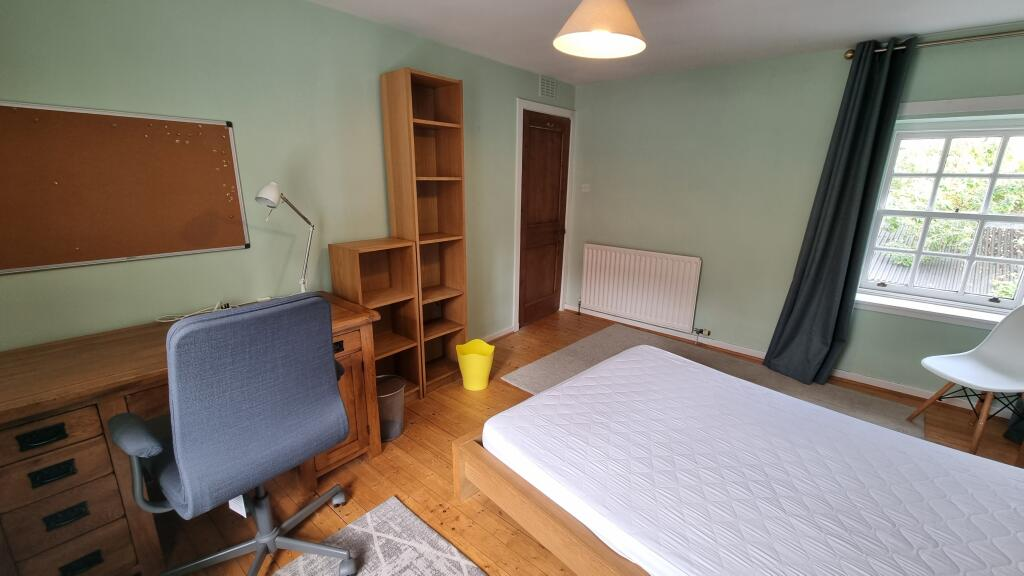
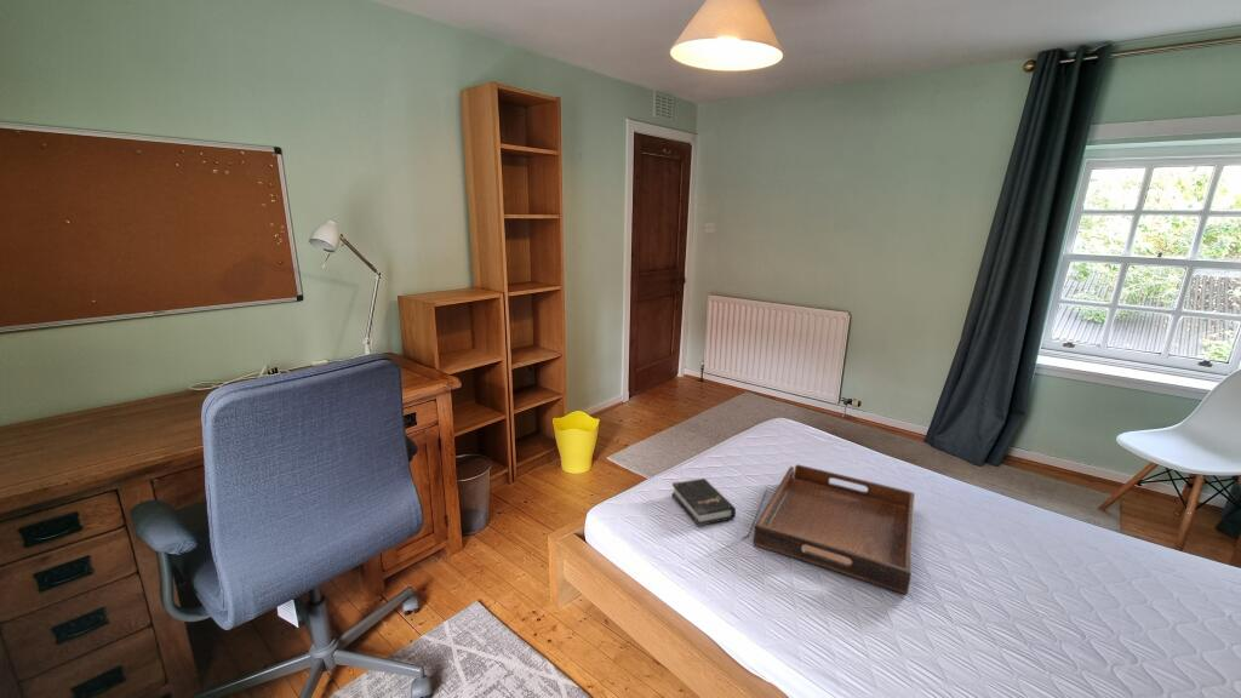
+ hardback book (702, 500)
+ serving tray (839, 516)
